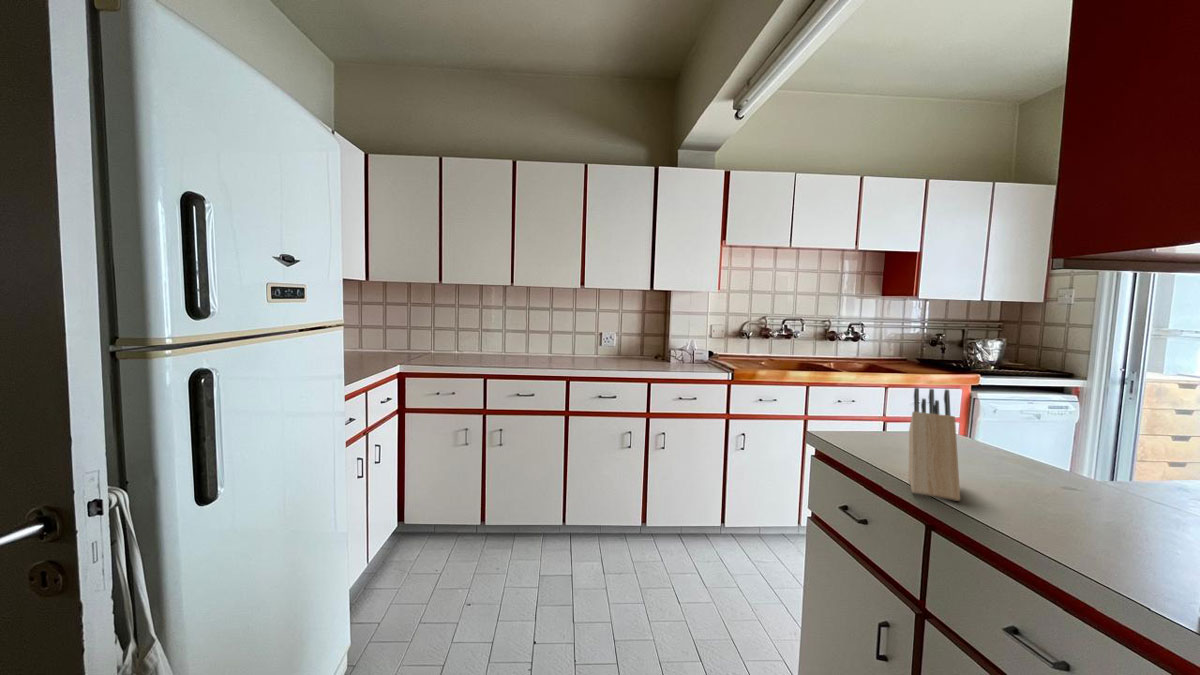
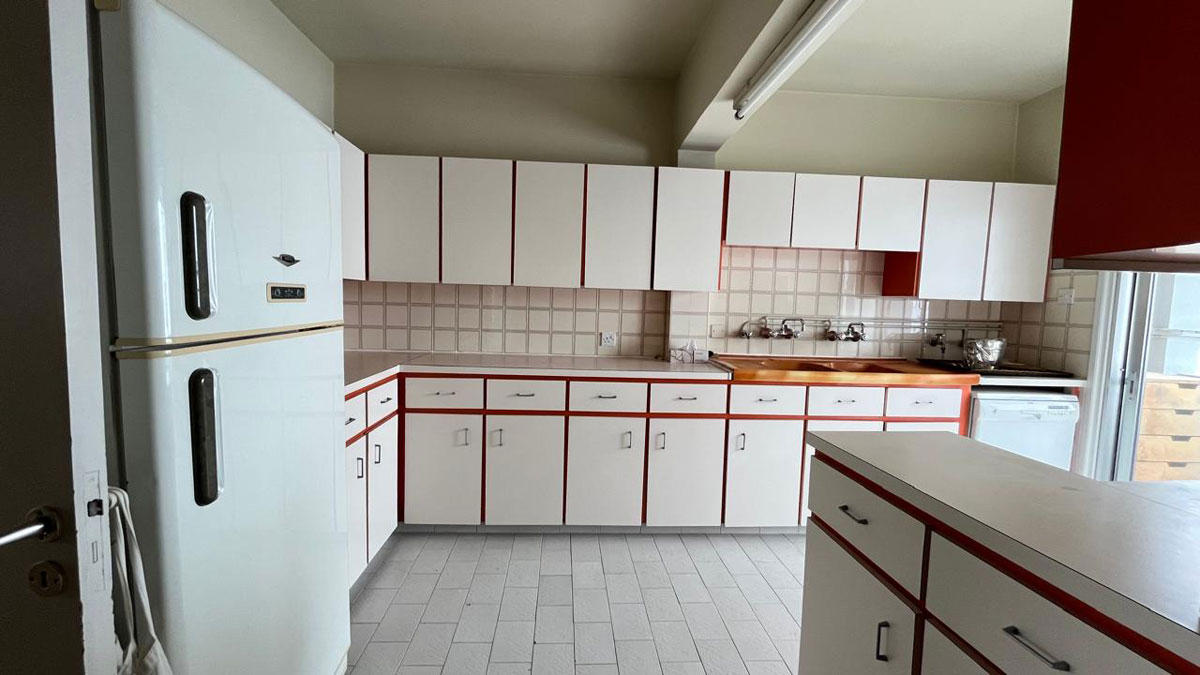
- knife block (933, 437)
